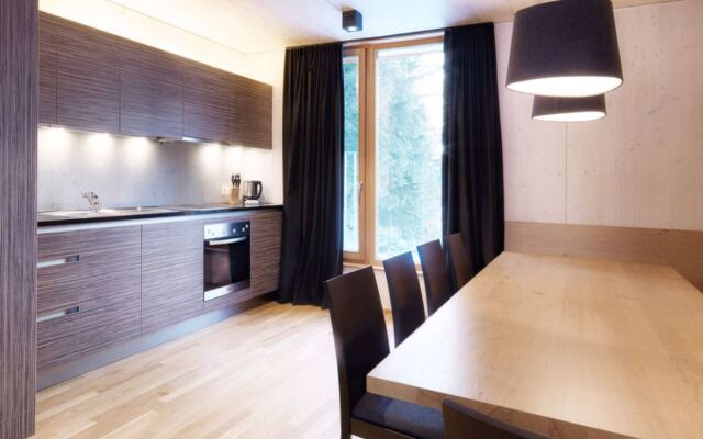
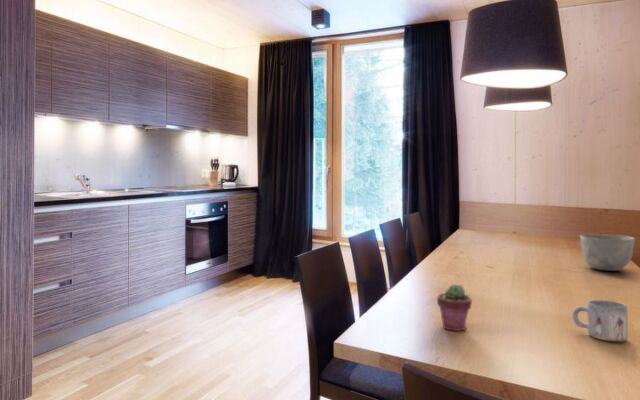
+ bowl (606, 252)
+ mug (599, 319)
+ potted succulent (454, 305)
